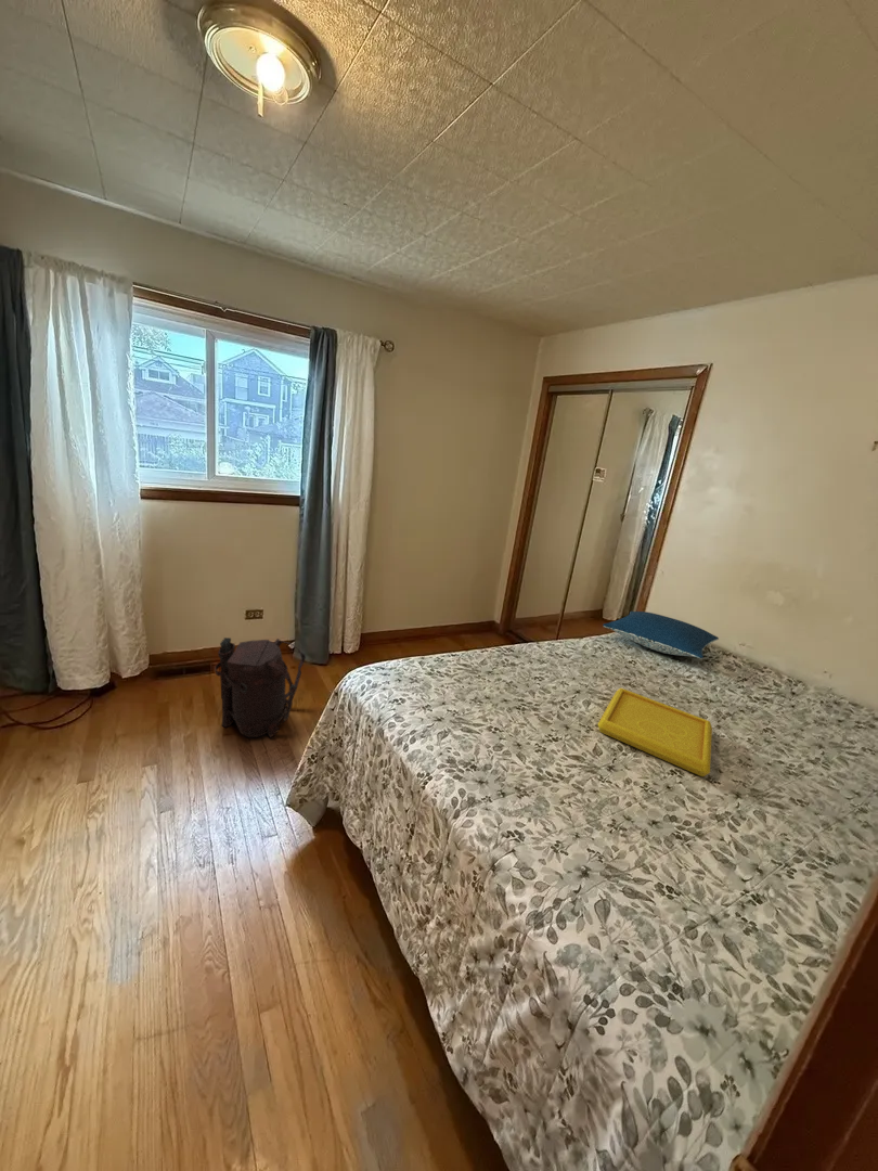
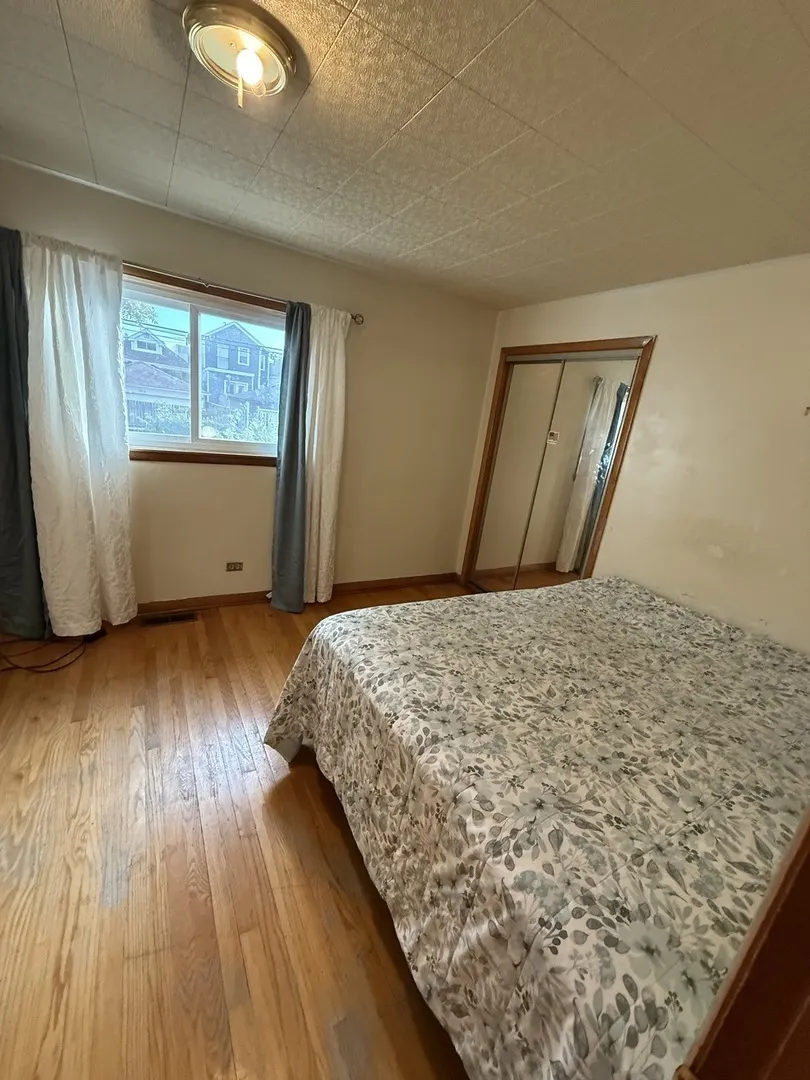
- serving tray (656, 726)
- pillow (661, 631)
- backpack (258, 682)
